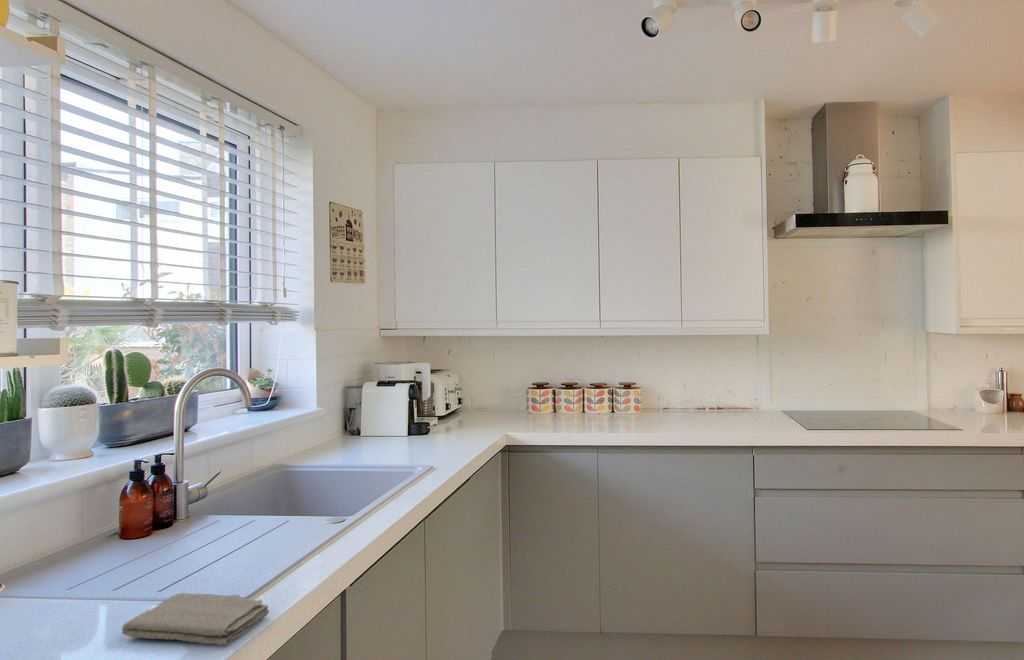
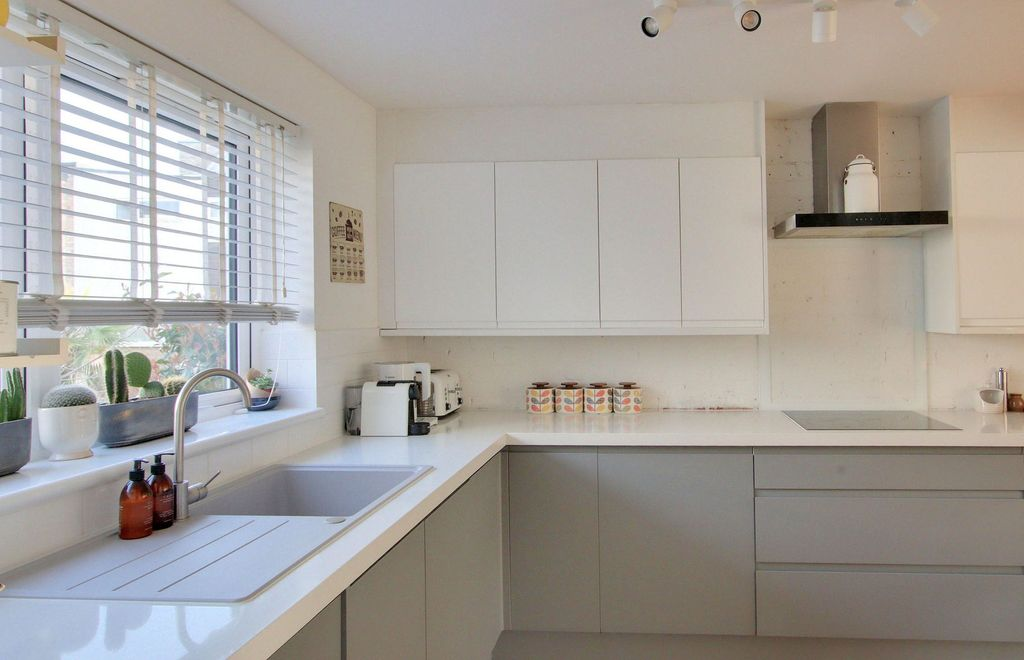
- washcloth (198, 616)
